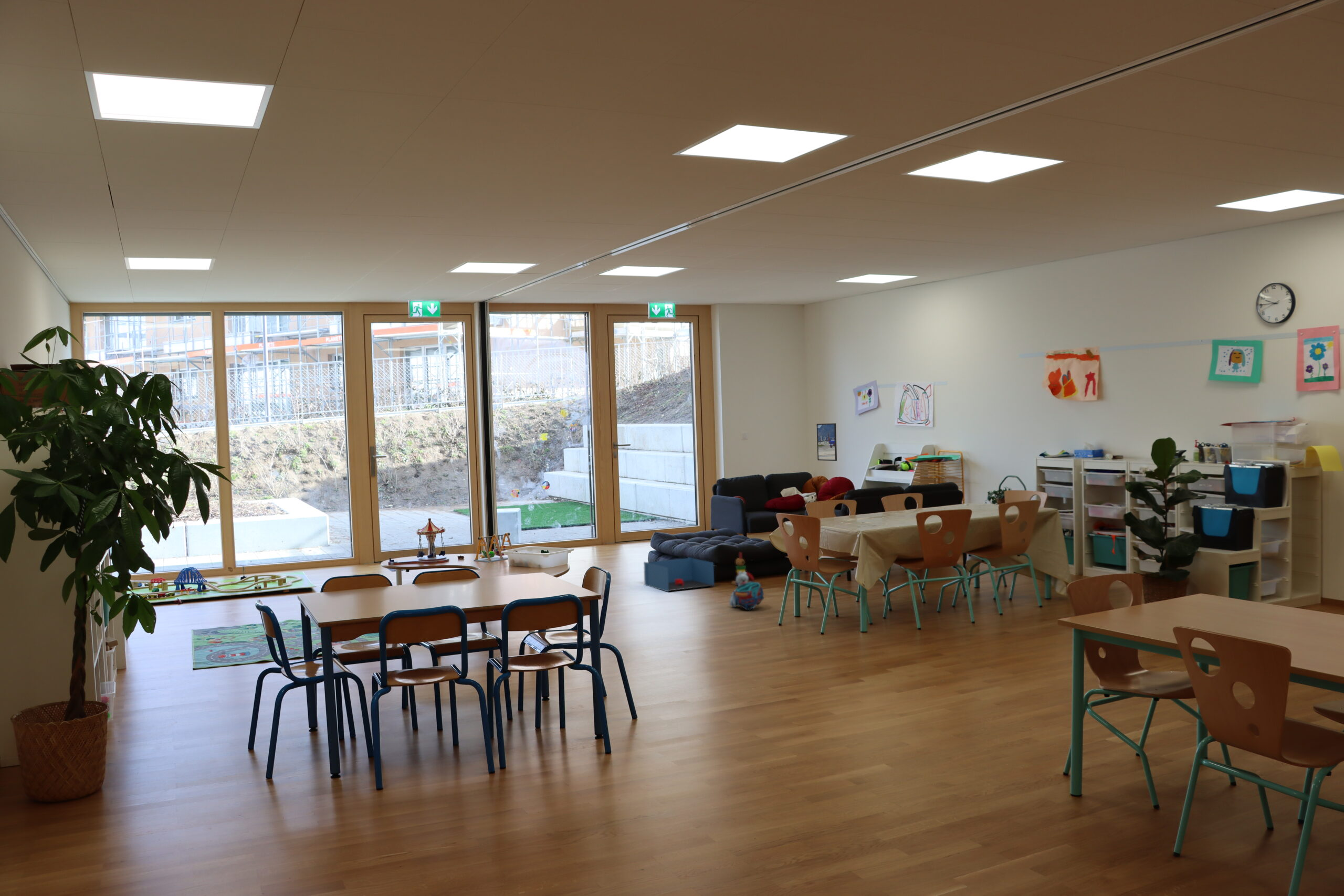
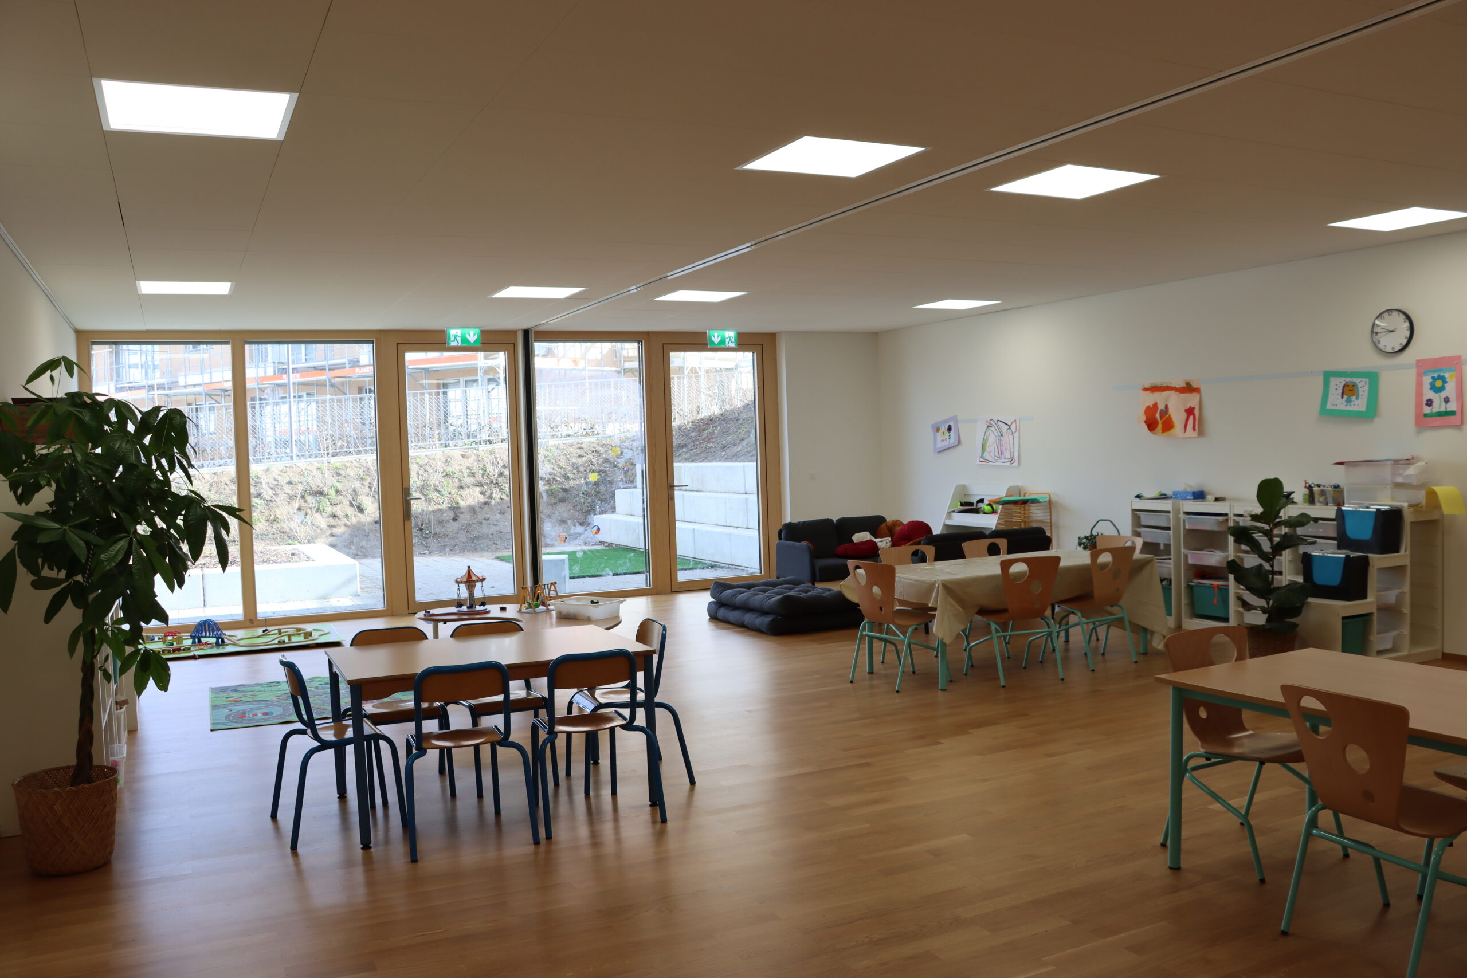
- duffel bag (747, 596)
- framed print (826, 442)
- plush toy (742, 582)
- storage bin (678, 574)
- stacking toy (743, 568)
